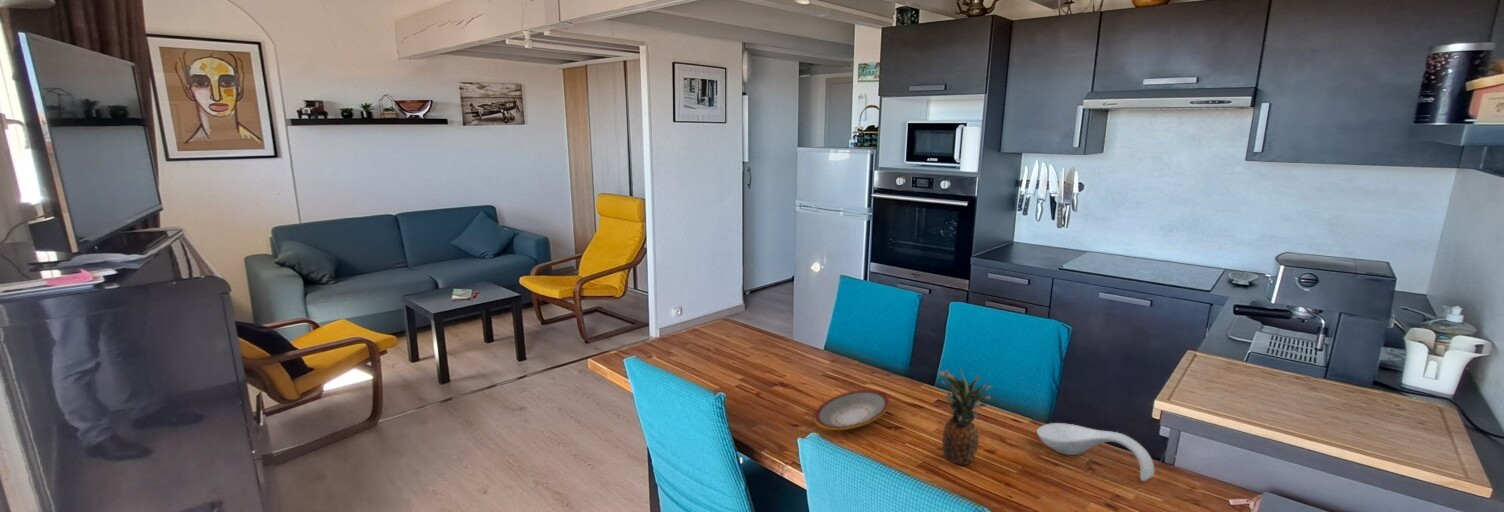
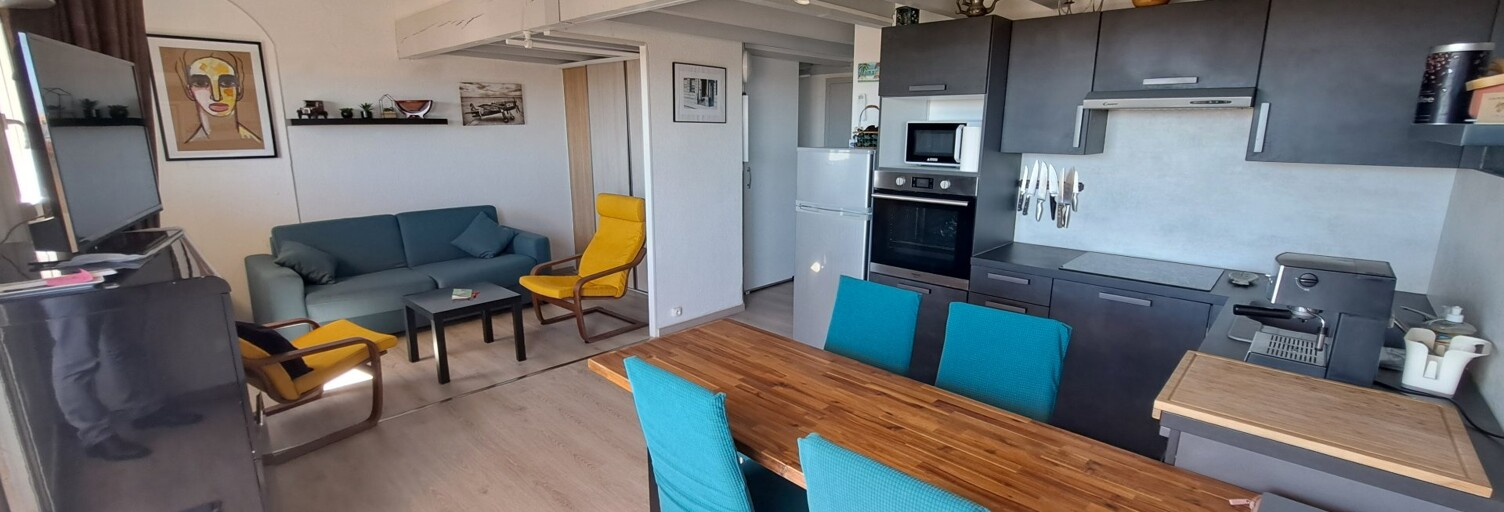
- spoon rest (1093, 442)
- fruit (962, 415)
- plate (852, 412)
